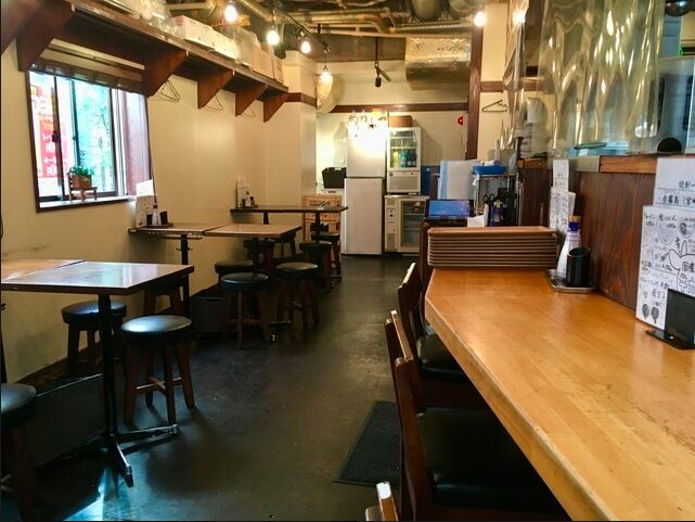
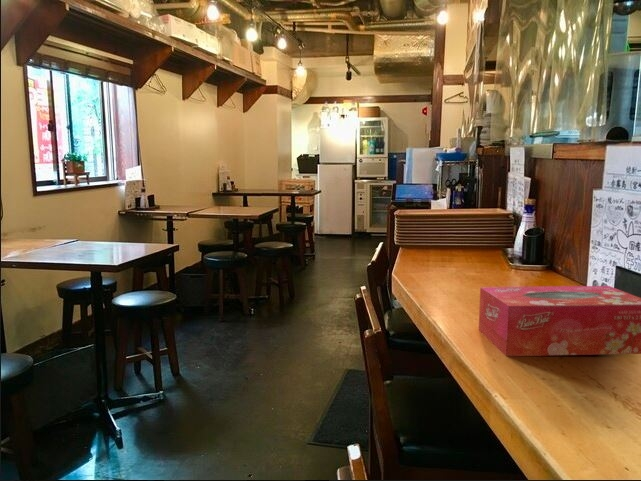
+ tissue box (561, 318)
